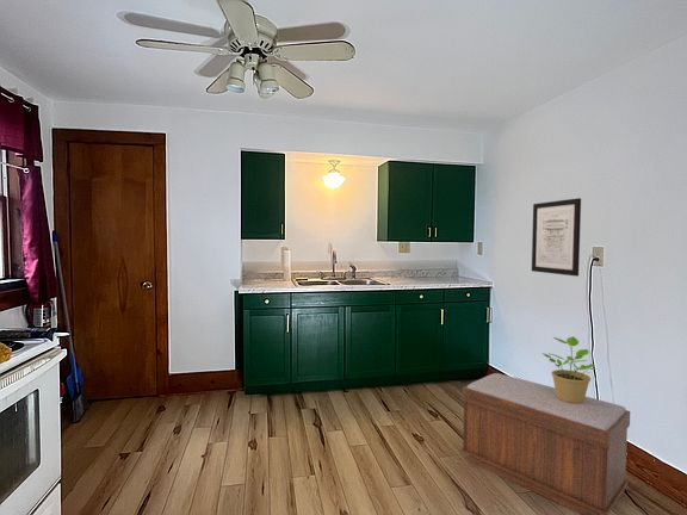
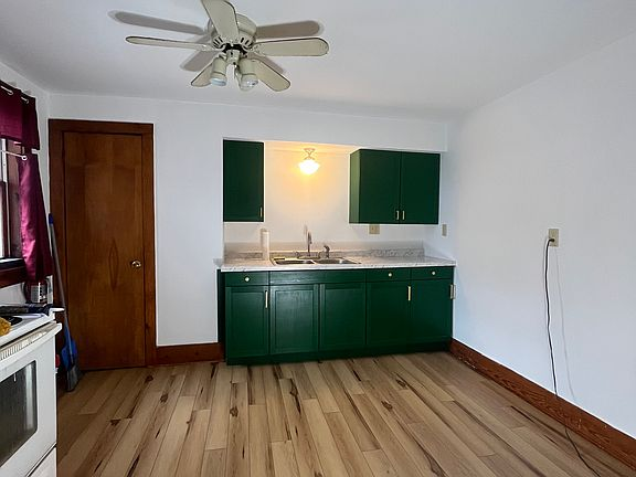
- bench (539, 434)
- wall art (553, 237)
- potted plant (574, 371)
